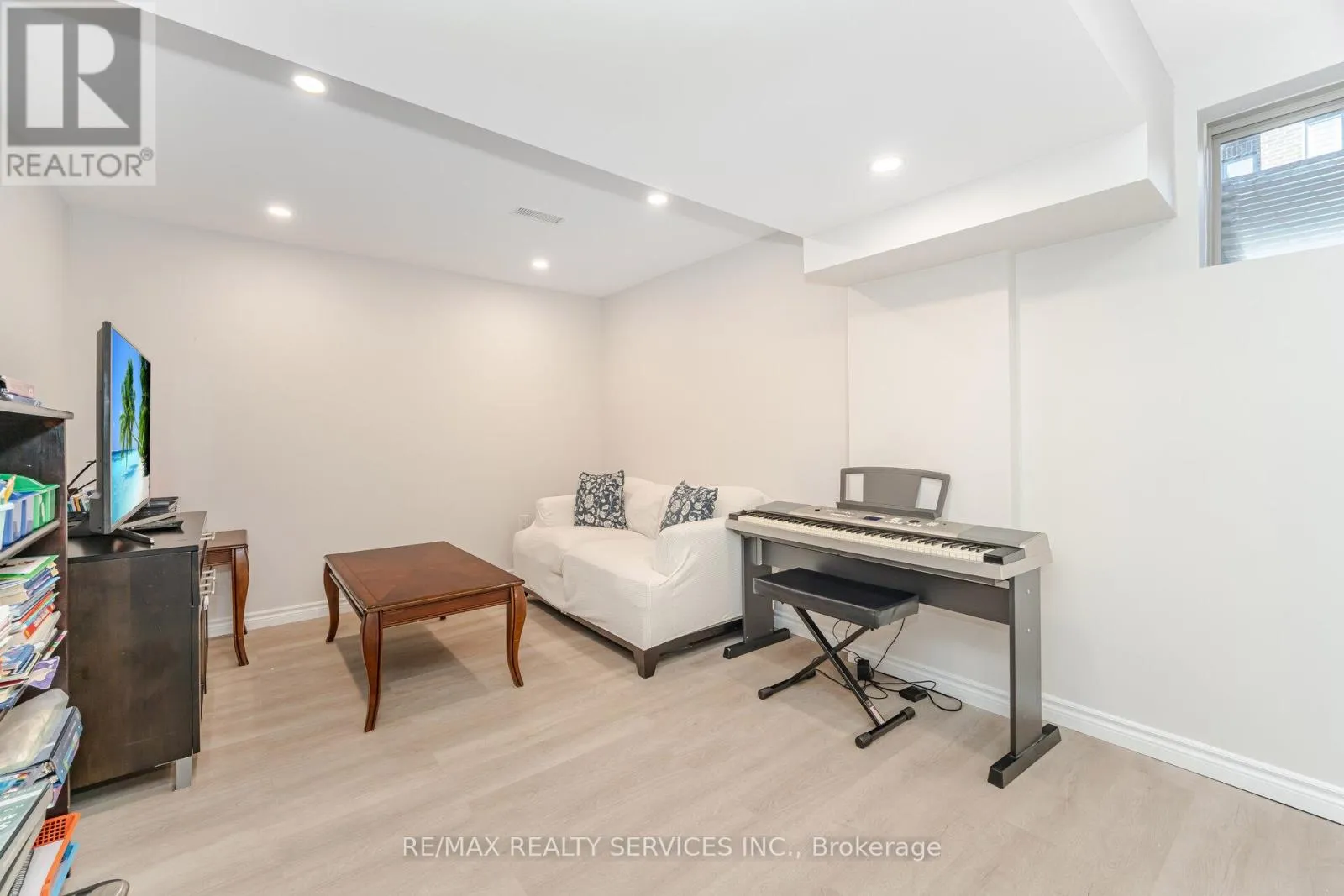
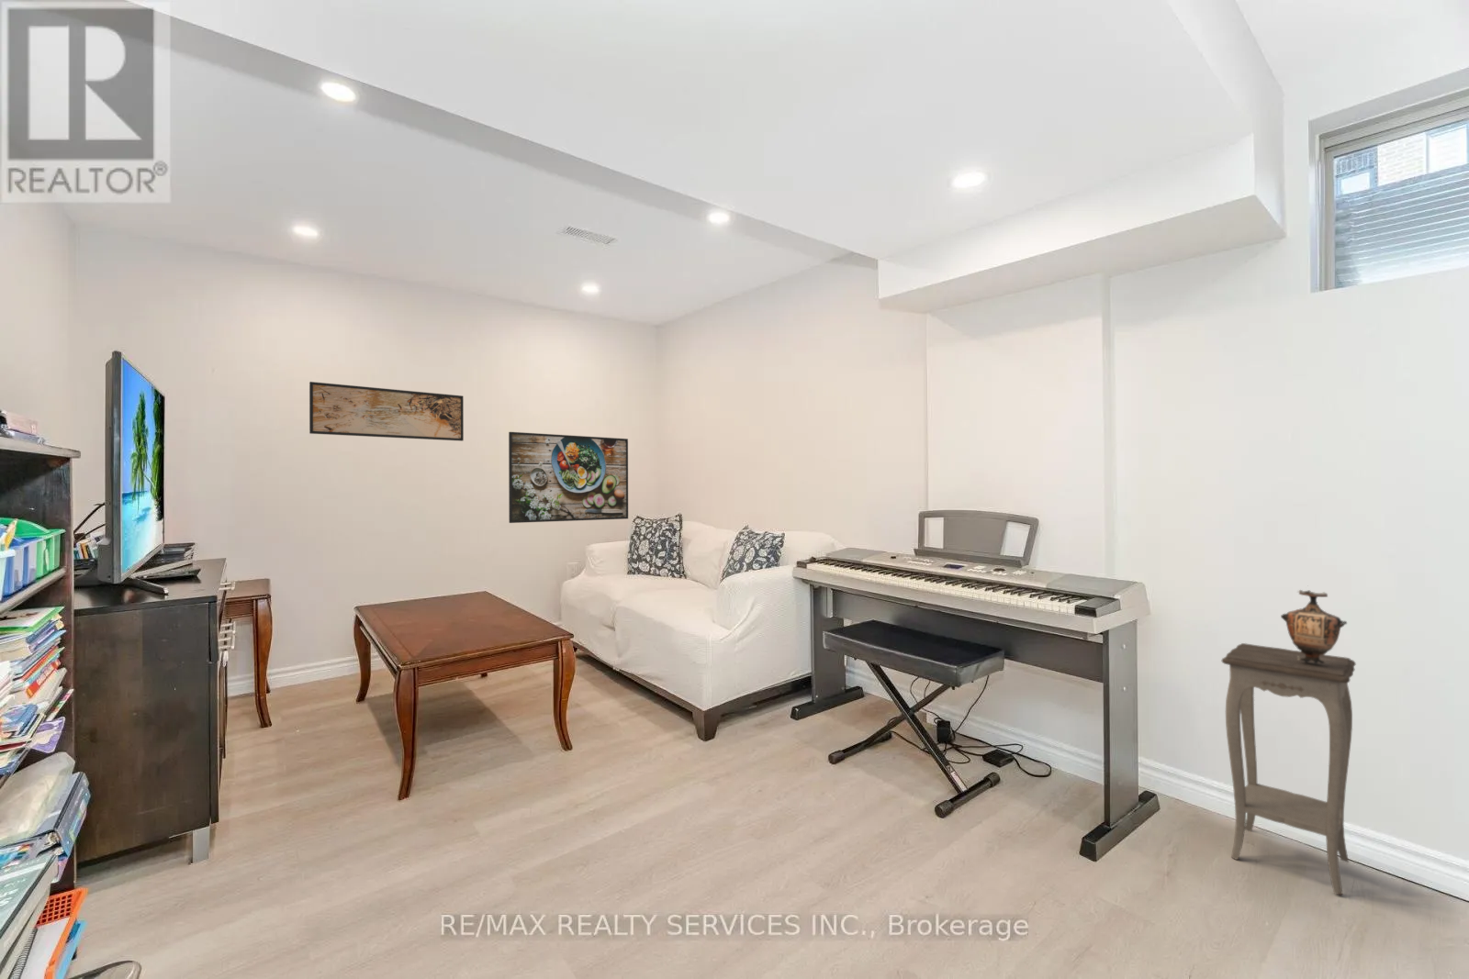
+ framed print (391, 413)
+ accent table (1281, 789)
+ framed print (572, 479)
+ vase (1311, 624)
